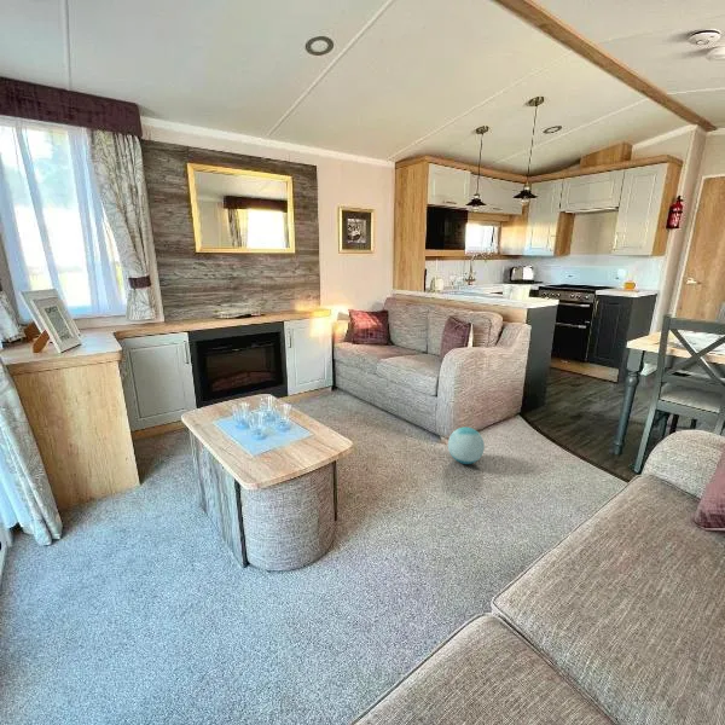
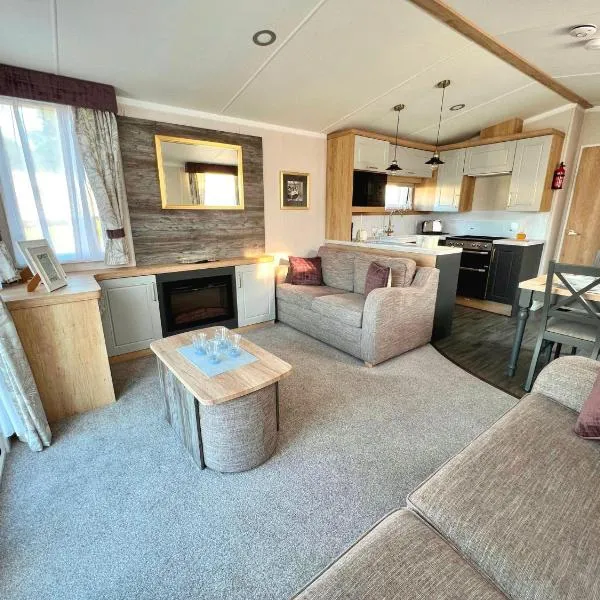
- ball (465, 445)
